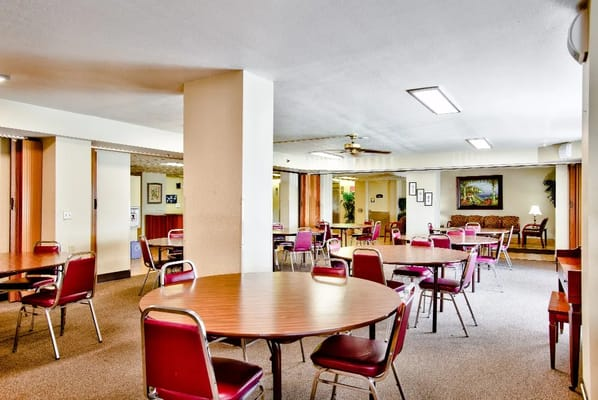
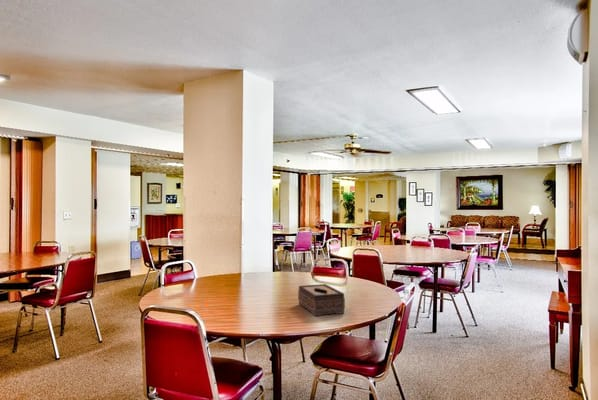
+ tissue box (320, 298)
